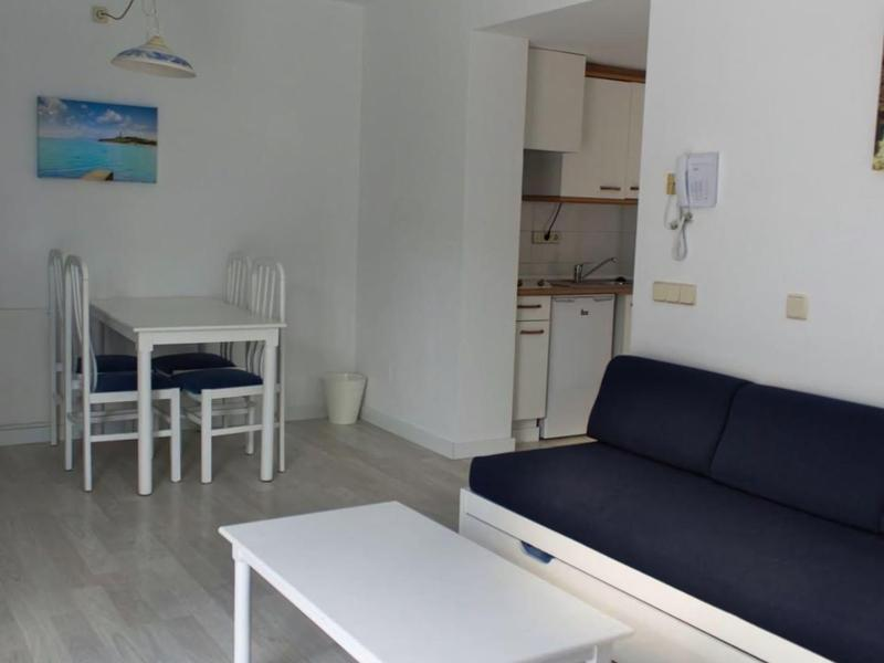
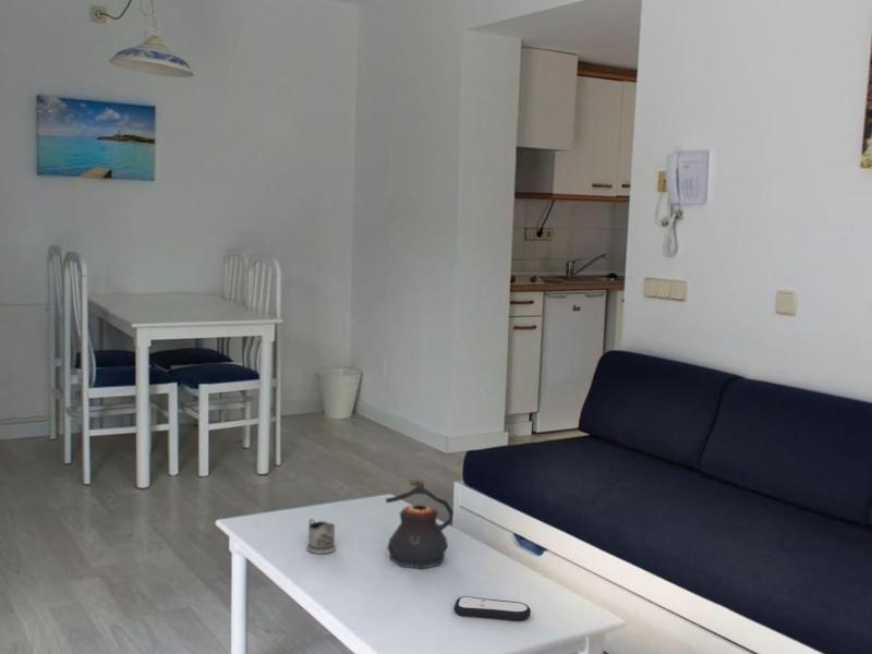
+ teapot (420, 521)
+ tea glass holder (318, 532)
+ remote control (492, 608)
